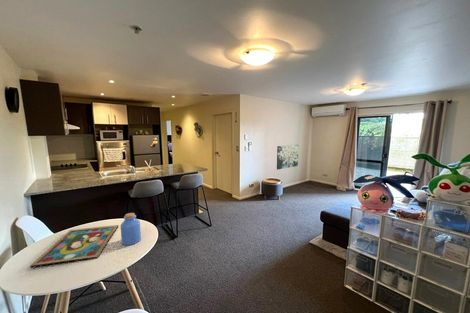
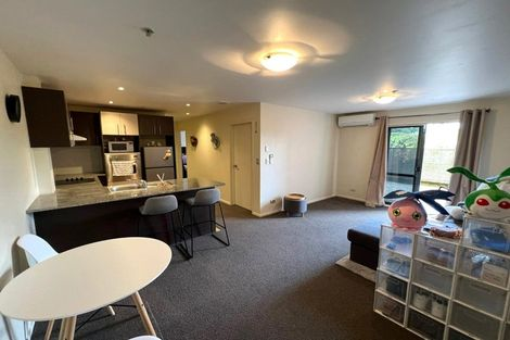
- jar (130, 227)
- wall art (288, 156)
- framed painting (82, 242)
